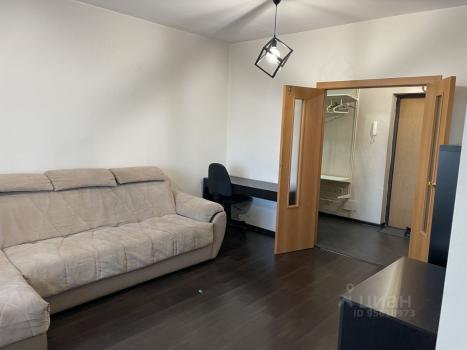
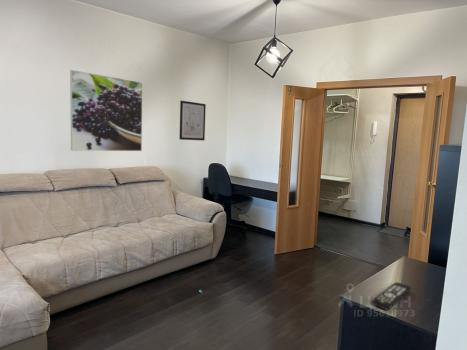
+ wall art (192, 121)
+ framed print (109, 114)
+ remote control (392, 295)
